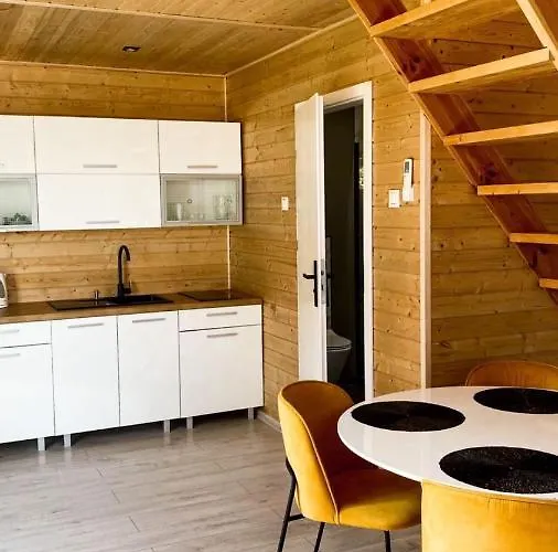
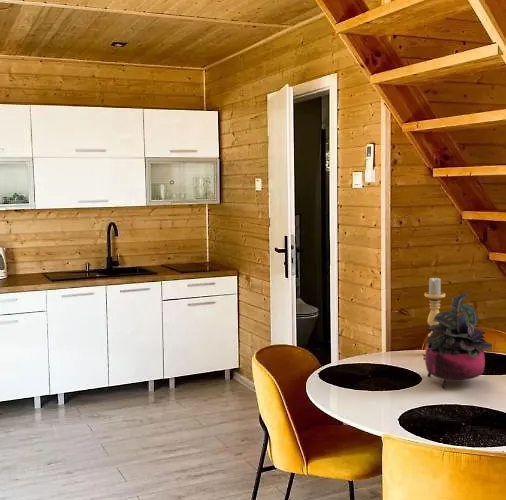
+ potted plant (451, 337)
+ candle holder (434, 315)
